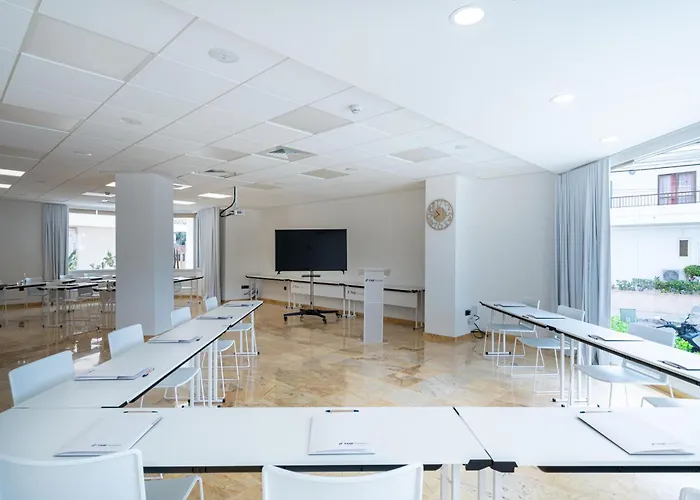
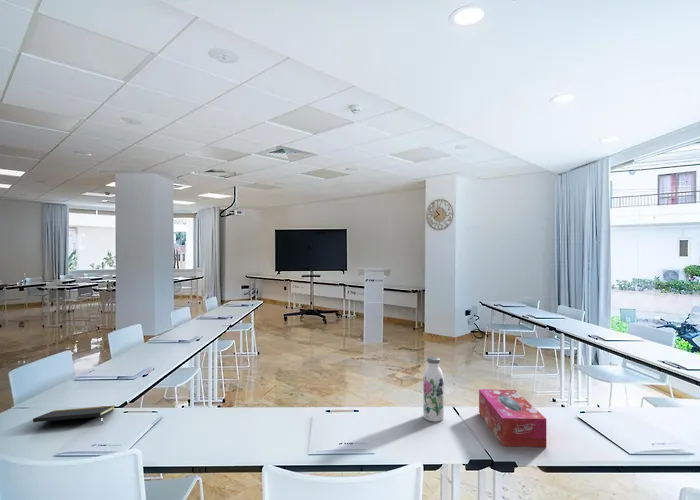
+ notepad (76, 413)
+ tissue box (509, 415)
+ water bottle (433, 387)
